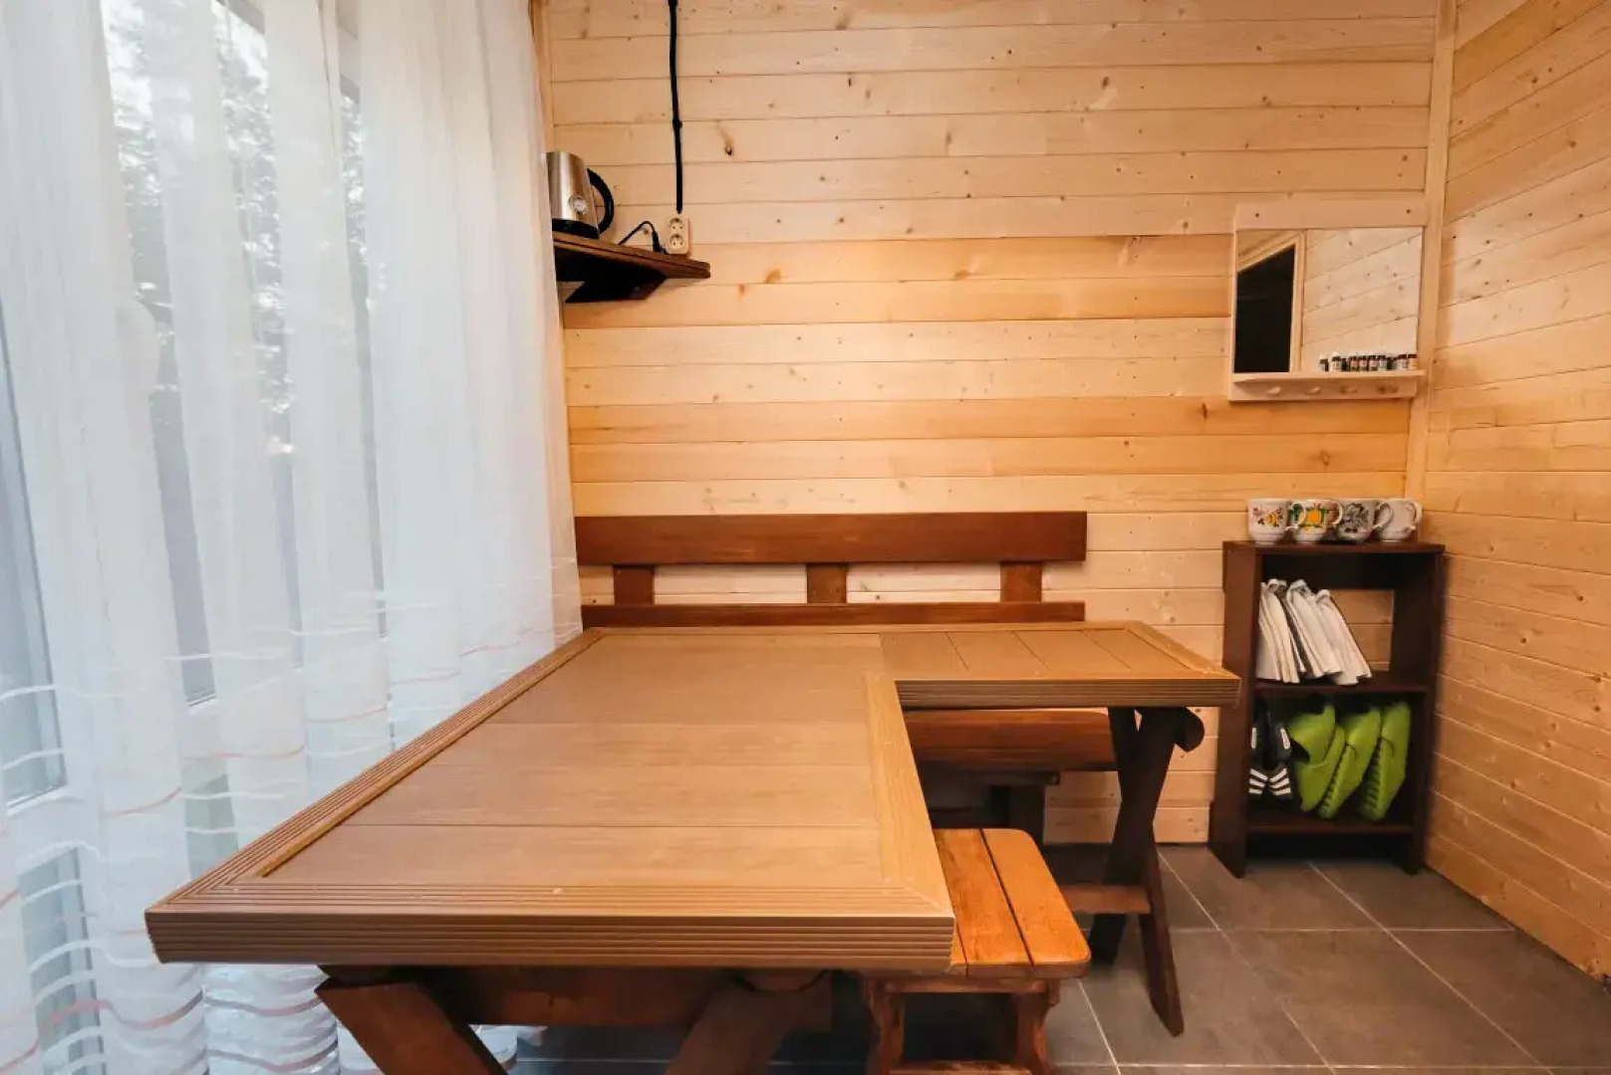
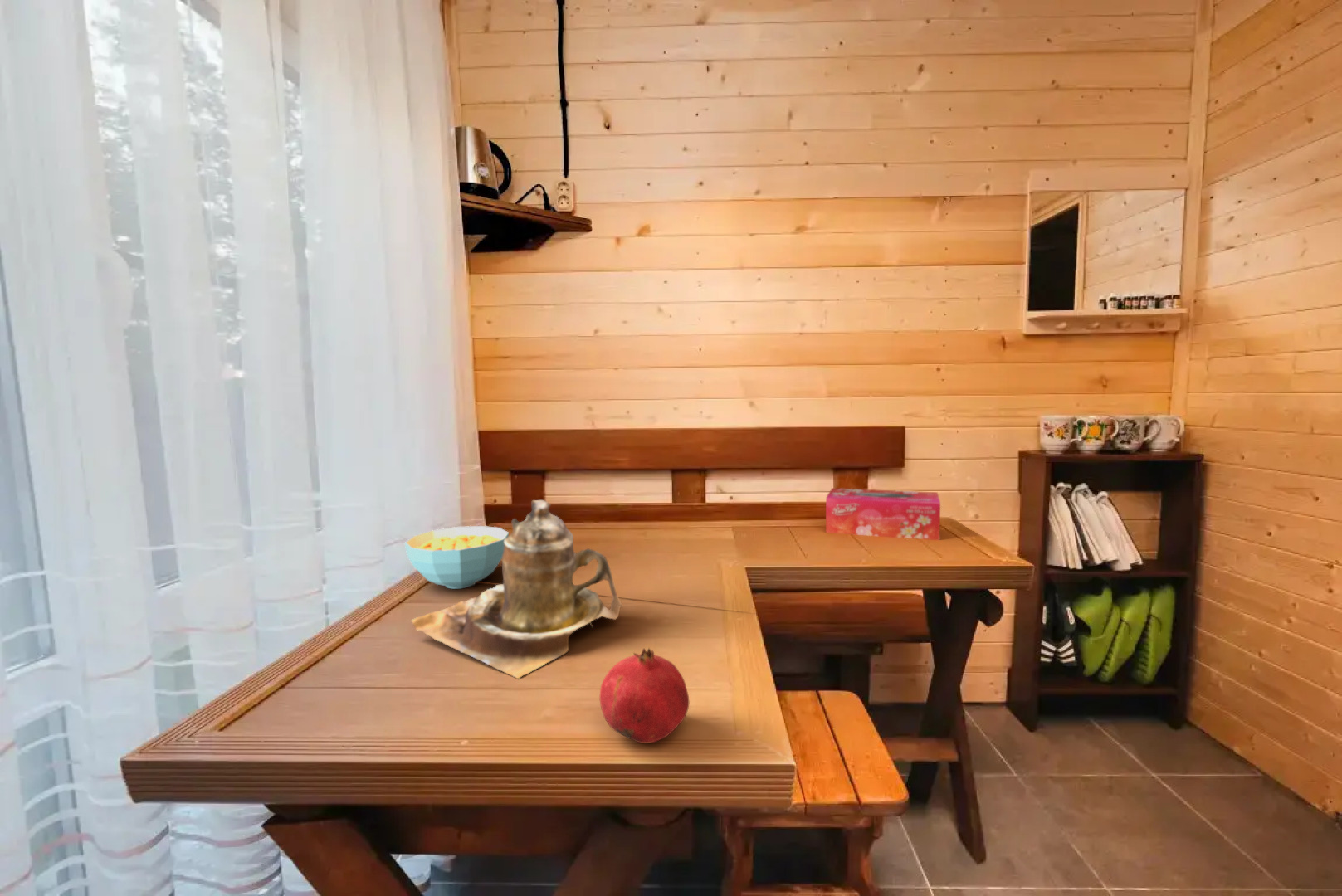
+ teapot (521, 565)
+ tissue box (881, 512)
+ fruit (645, 689)
+ cereal bowl (459, 560)
